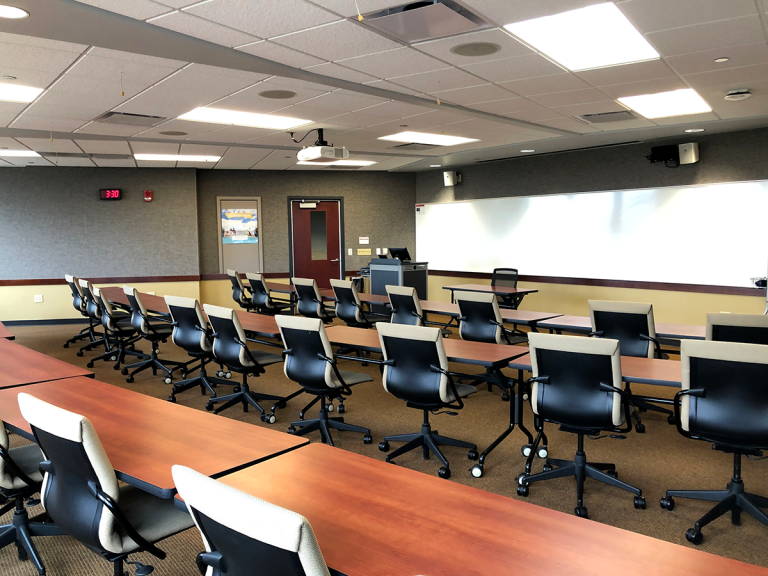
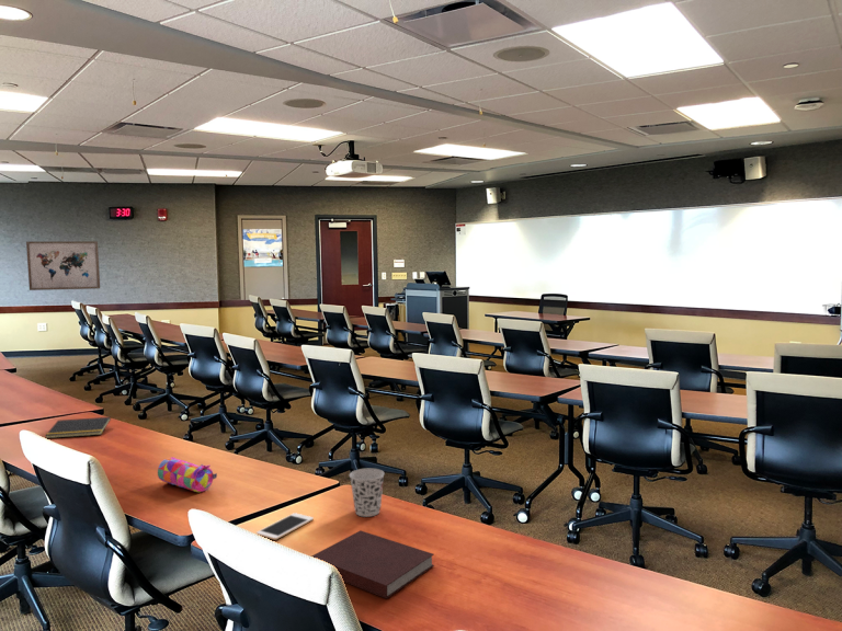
+ notebook (372, 561)
+ cup (367, 492)
+ wall art (64, 265)
+ pencil case (185, 473)
+ cell phone (285, 526)
+ notepad (79, 427)
